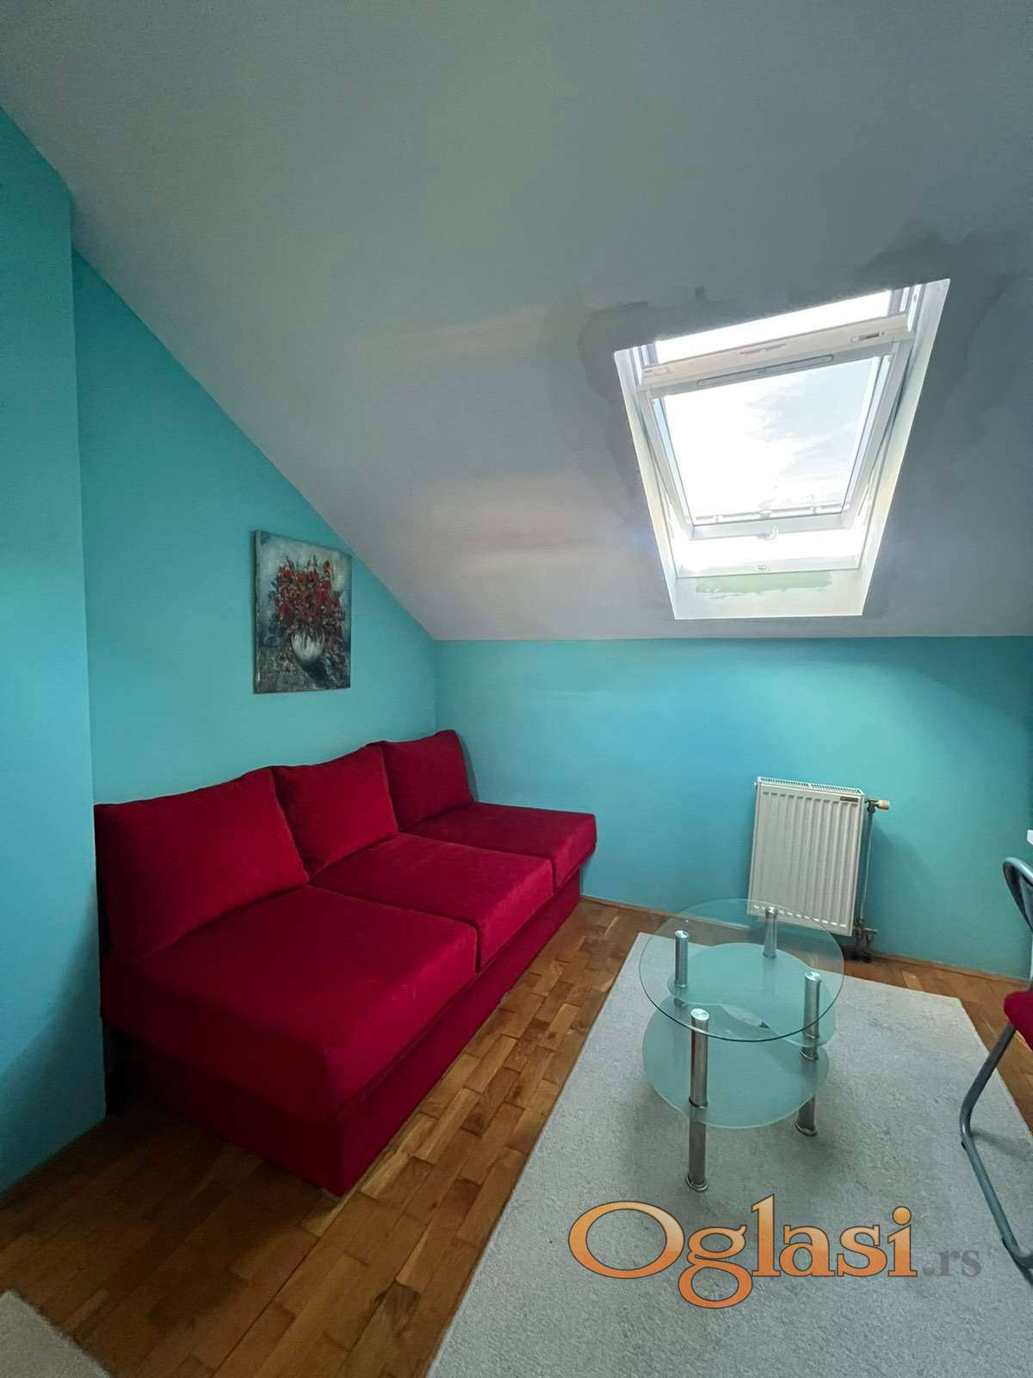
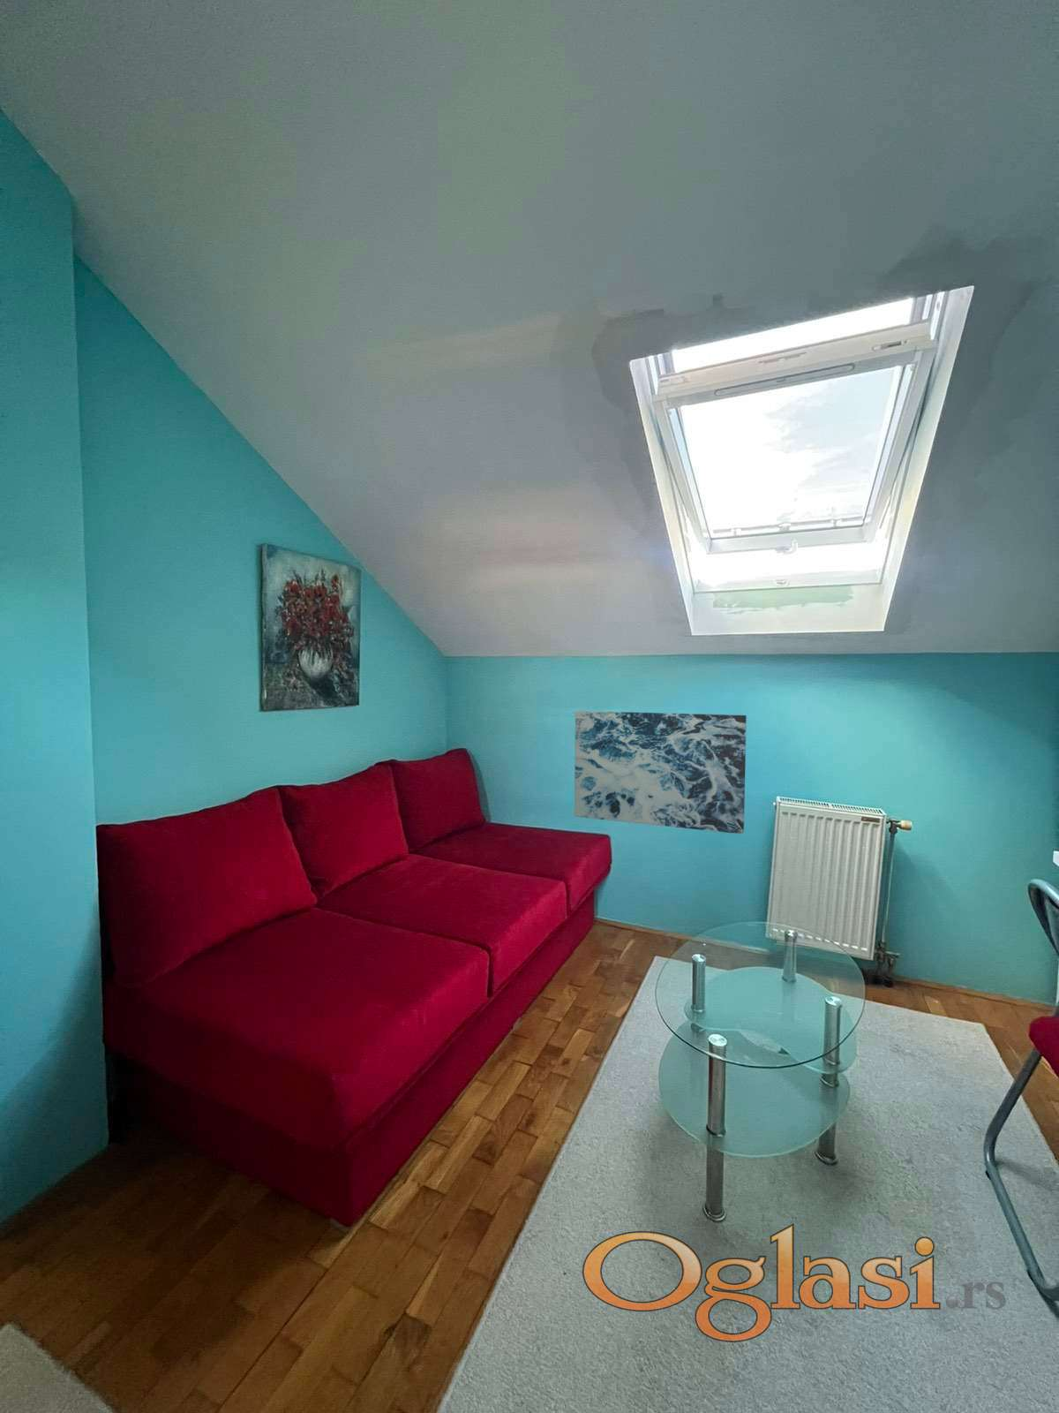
+ wall art (655, 769)
